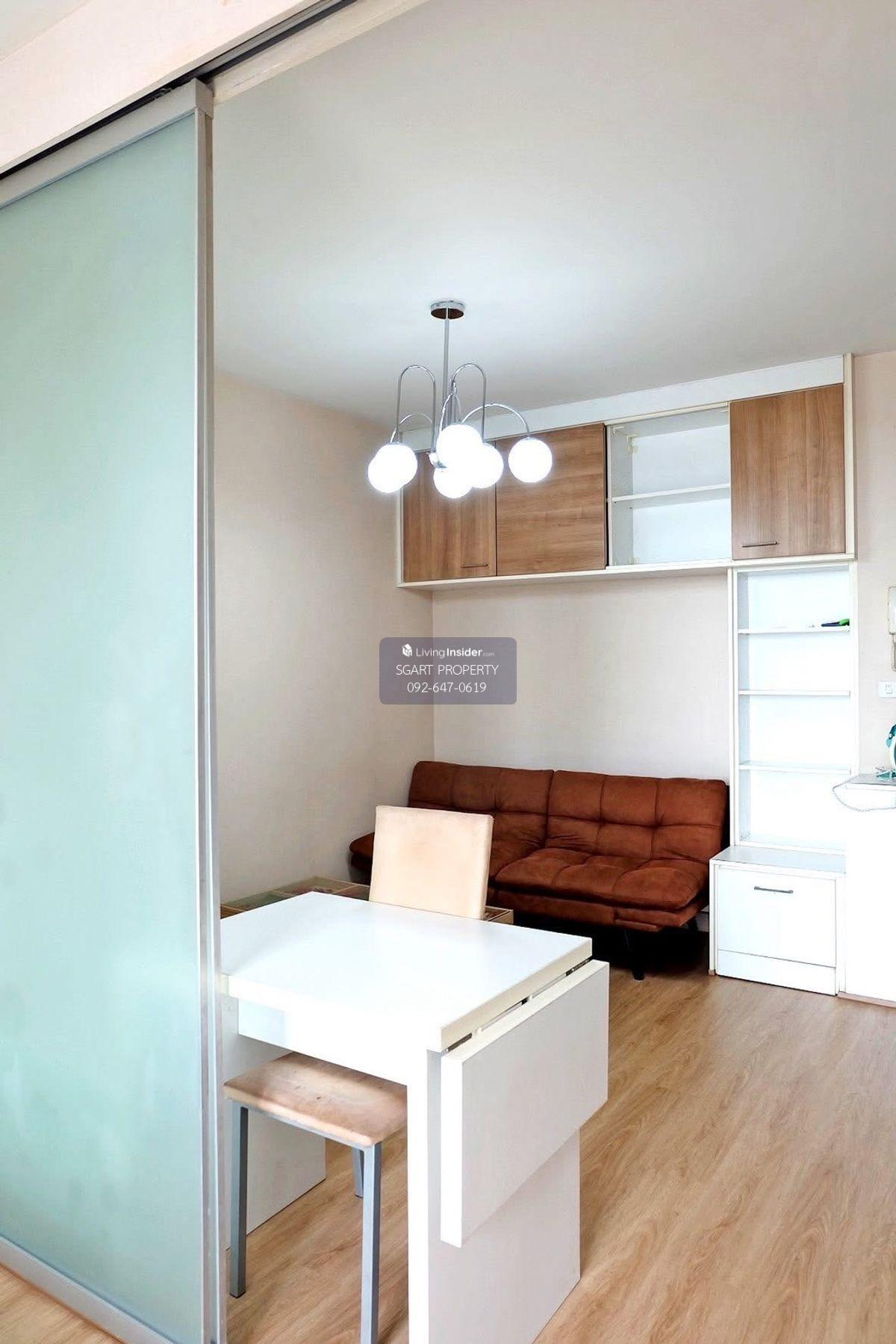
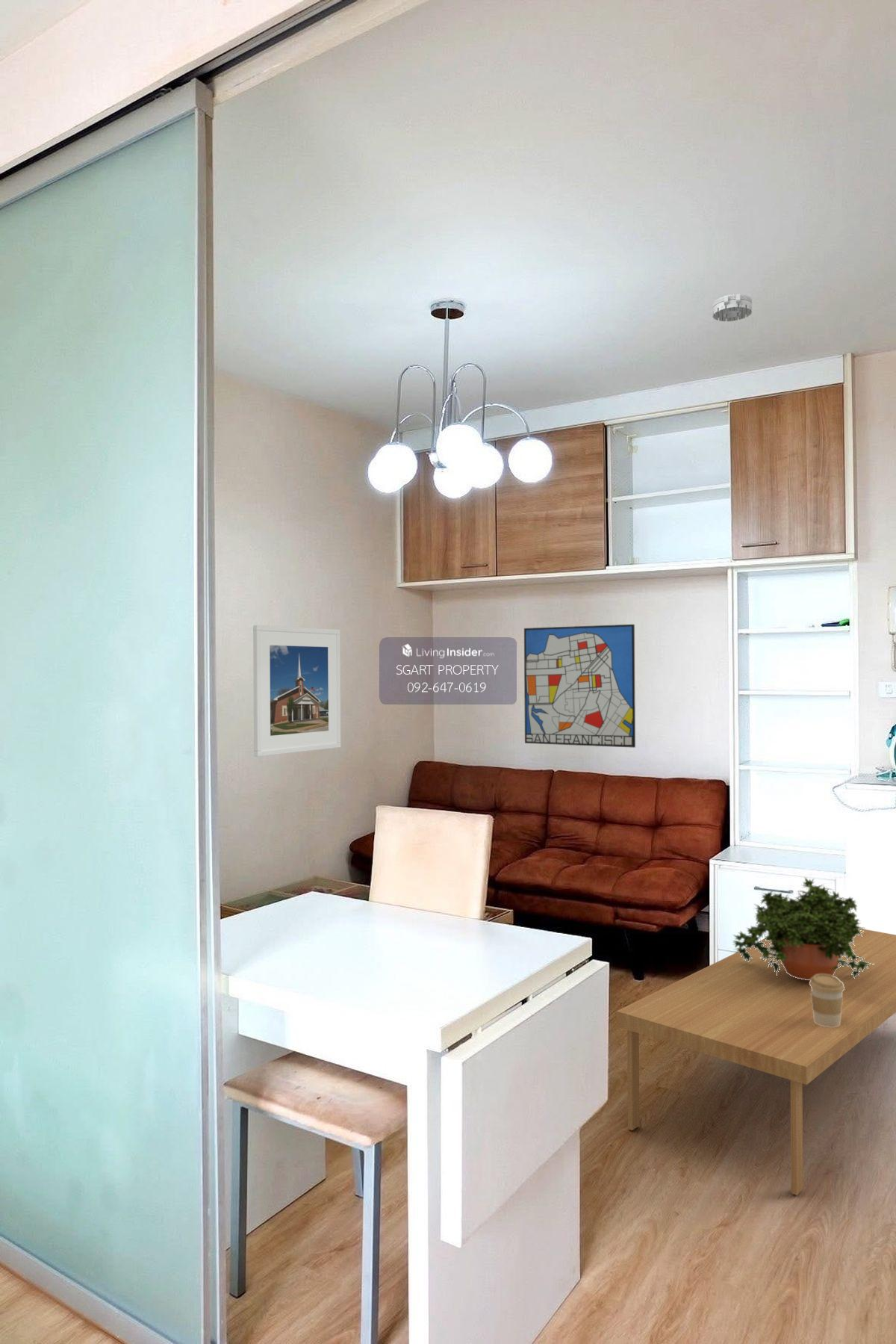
+ smoke detector (732, 307)
+ potted plant (804, 932)
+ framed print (299, 690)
+ wall art (577, 685)
+ coffee table (806, 1028)
+ coffee cup (827, 999)
